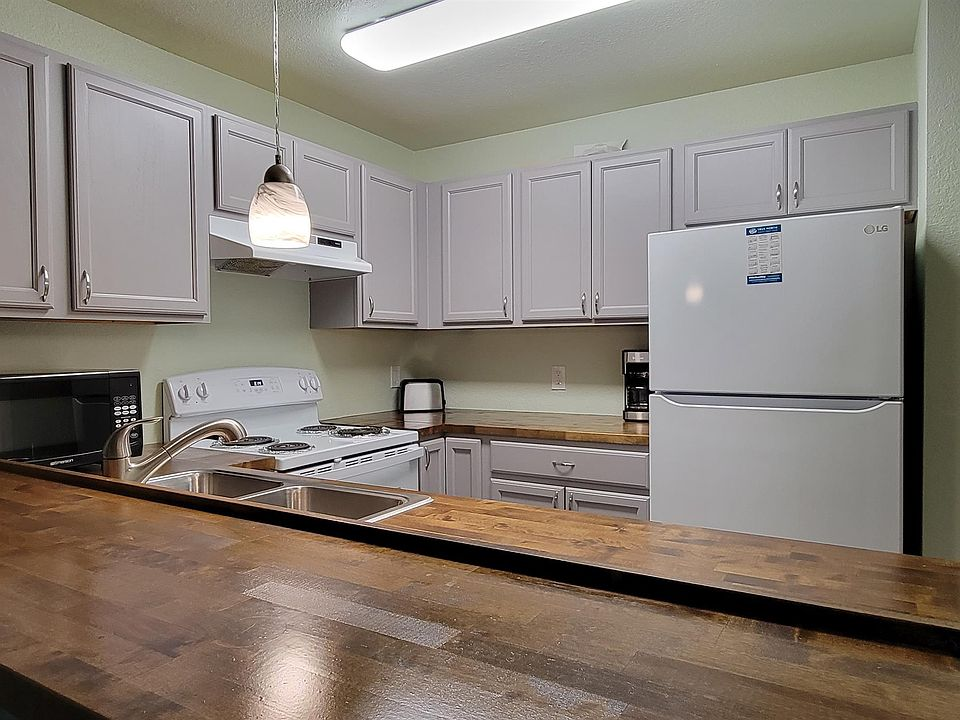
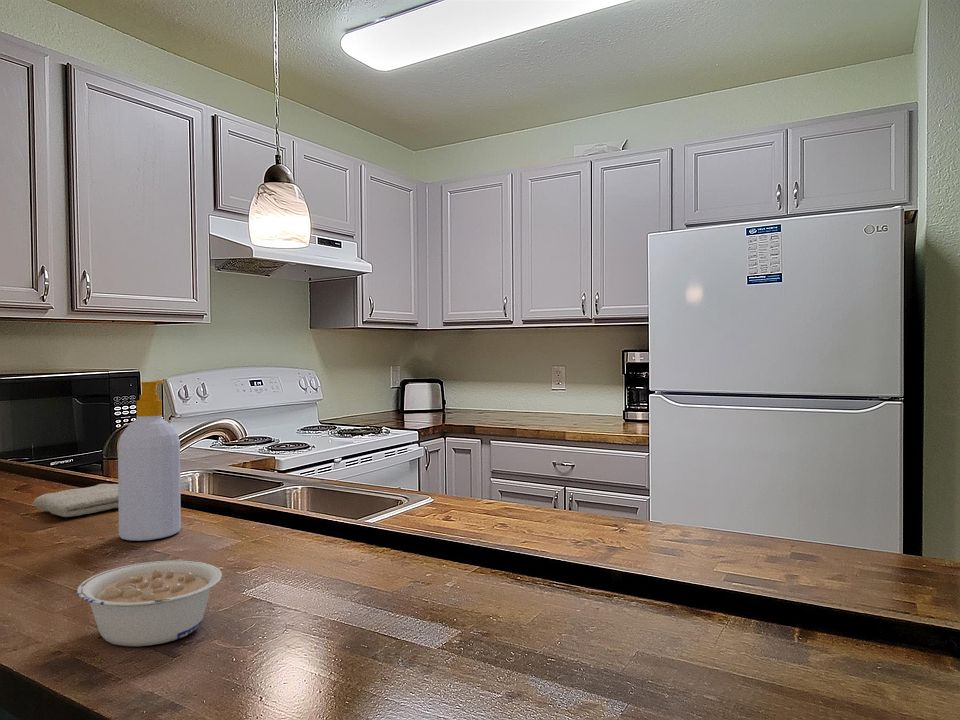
+ washcloth (100, 497)
+ soap bottle (150, 457)
+ legume (156, 600)
